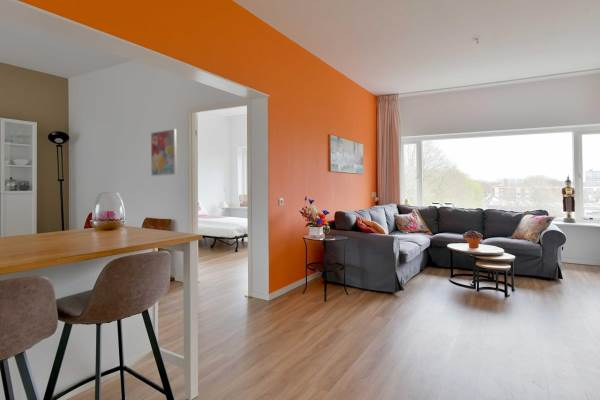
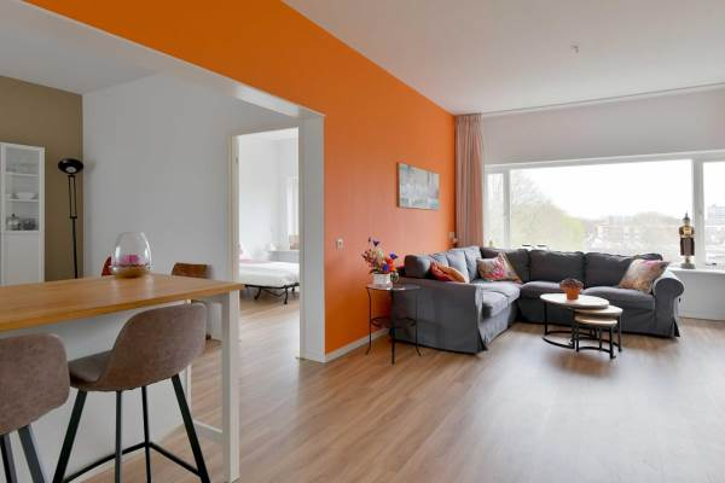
- wall art (163, 153)
